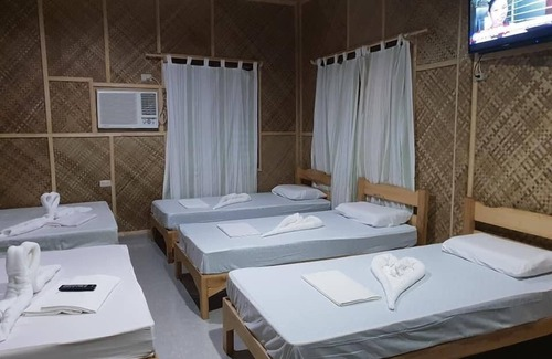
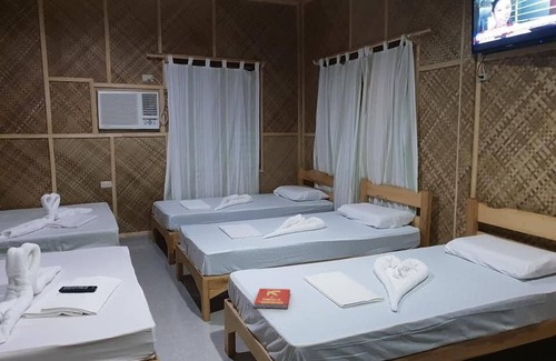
+ book (272, 298)
